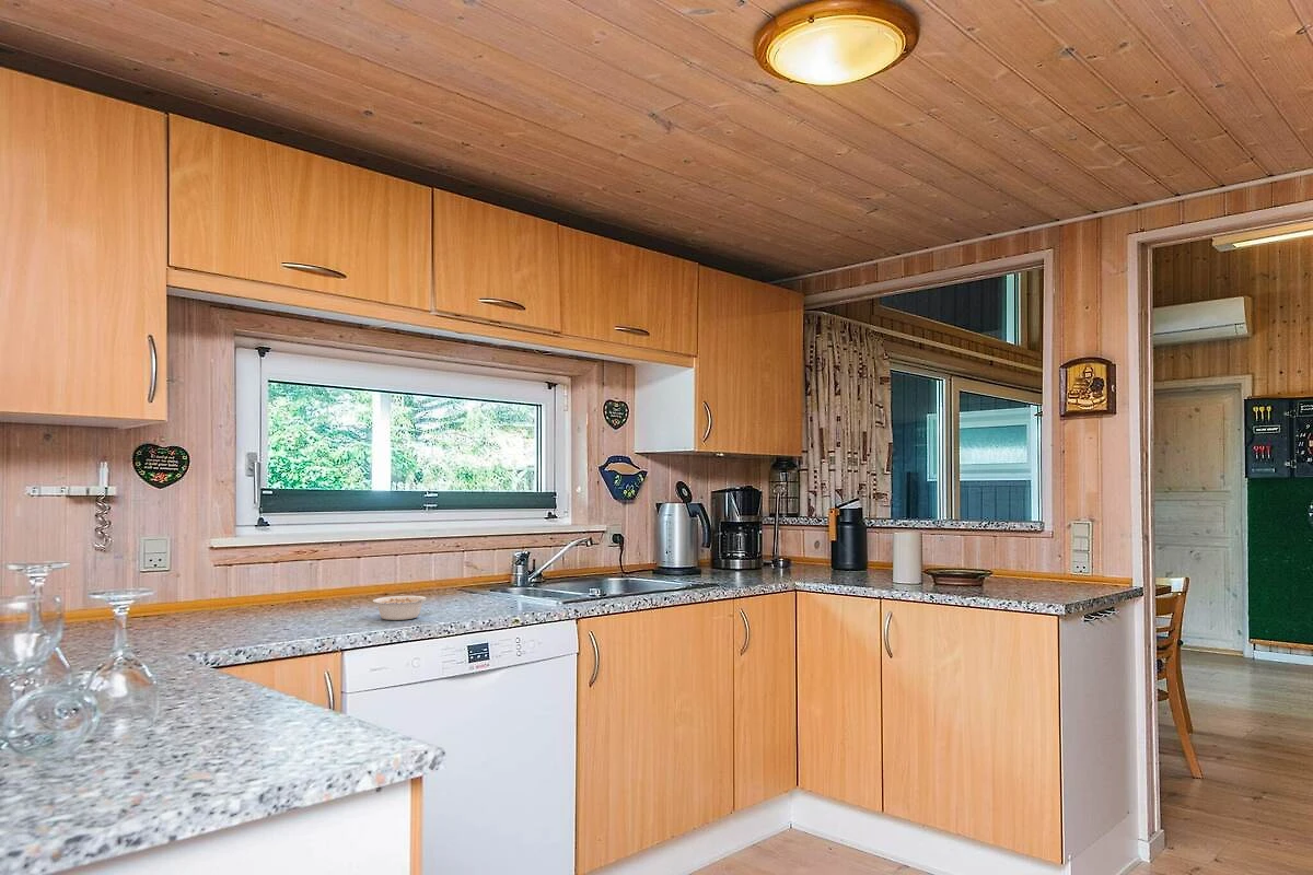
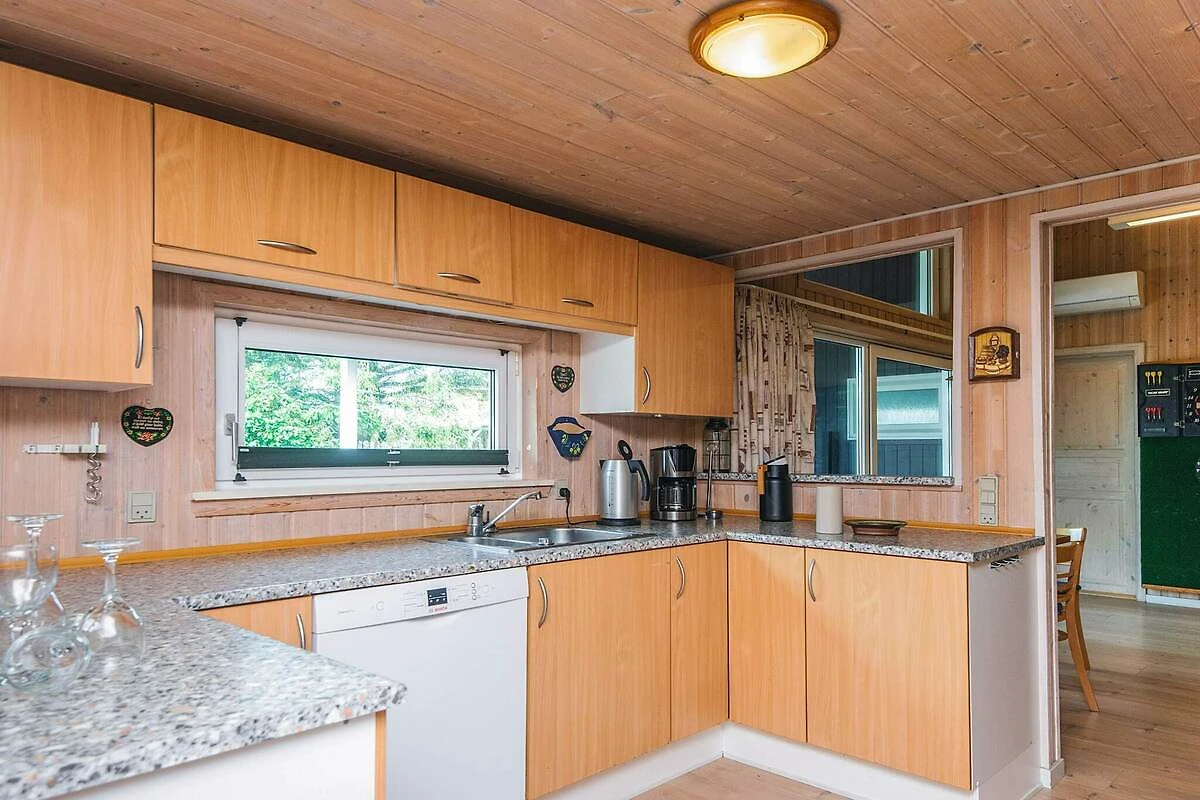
- legume (402, 606)
